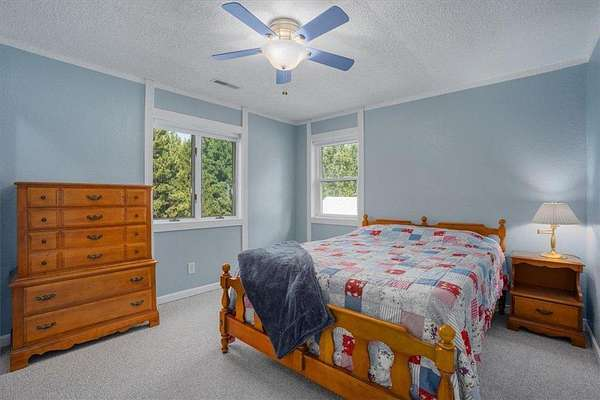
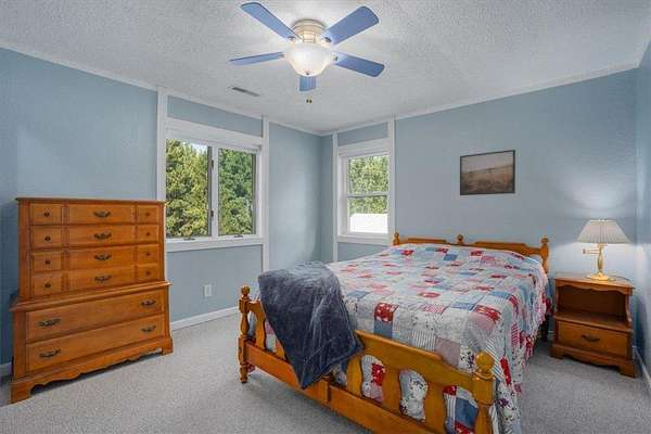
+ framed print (486, 174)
